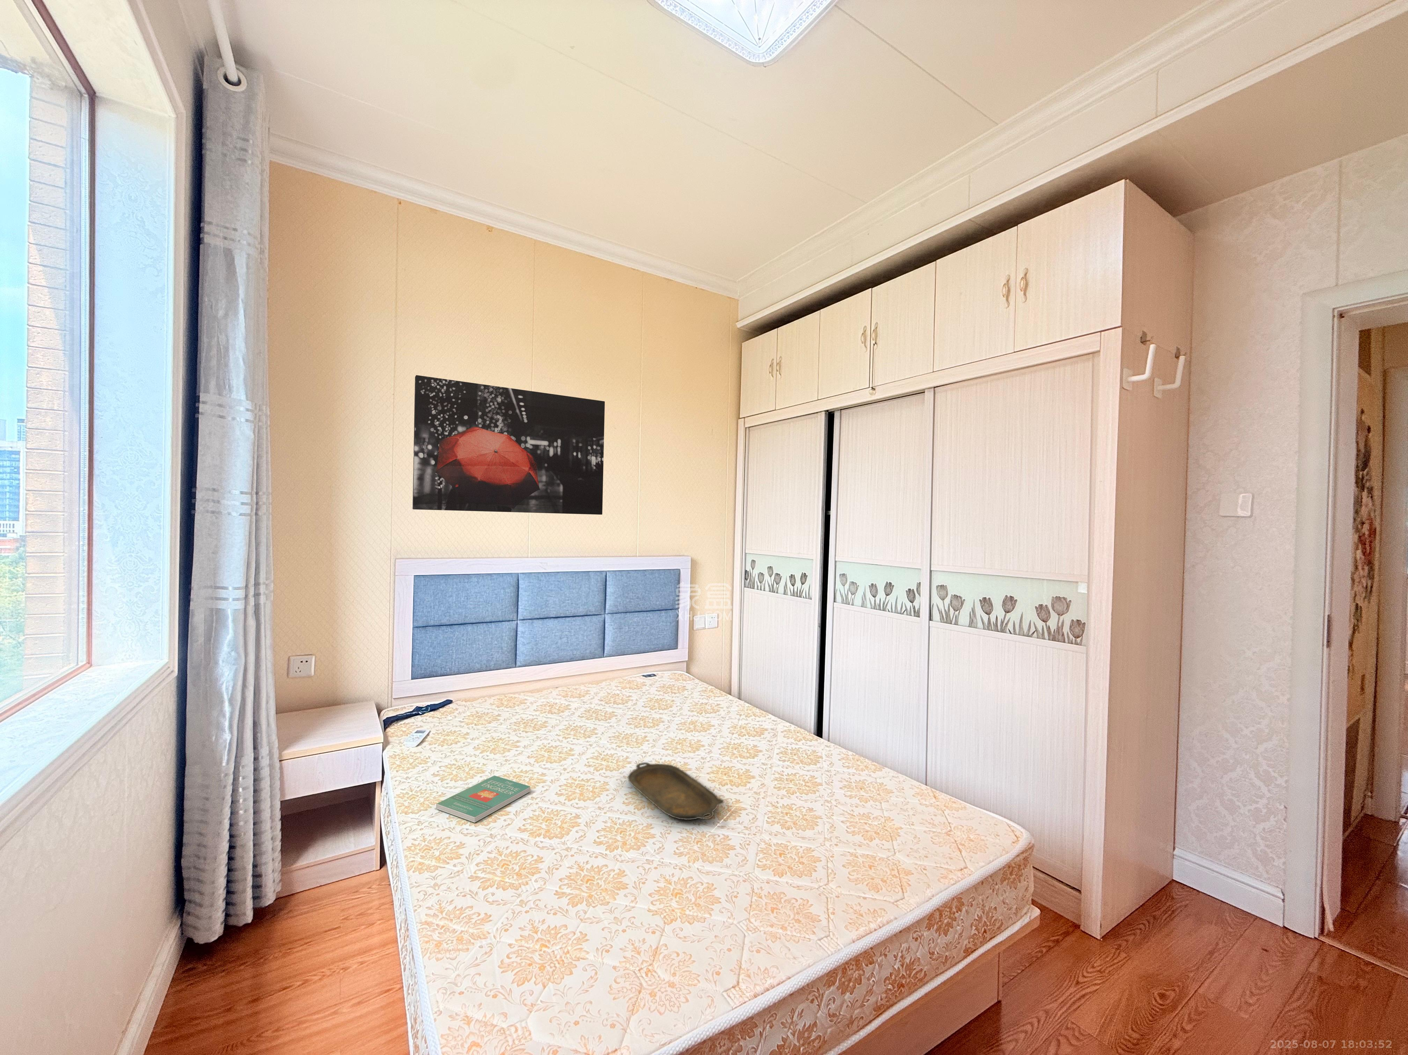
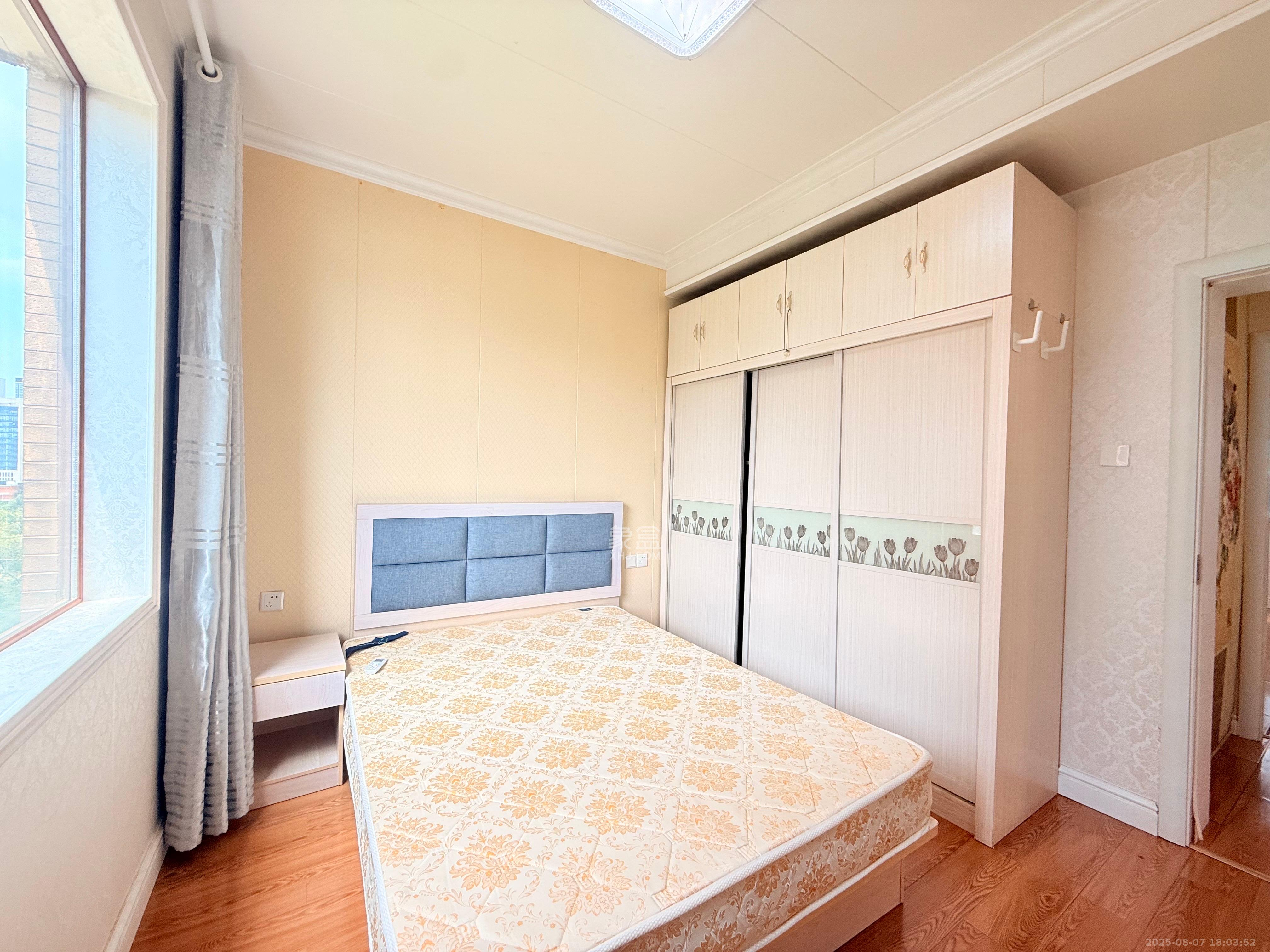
- book (484, 797)
- serving tray (671, 791)
- wall art (517, 451)
